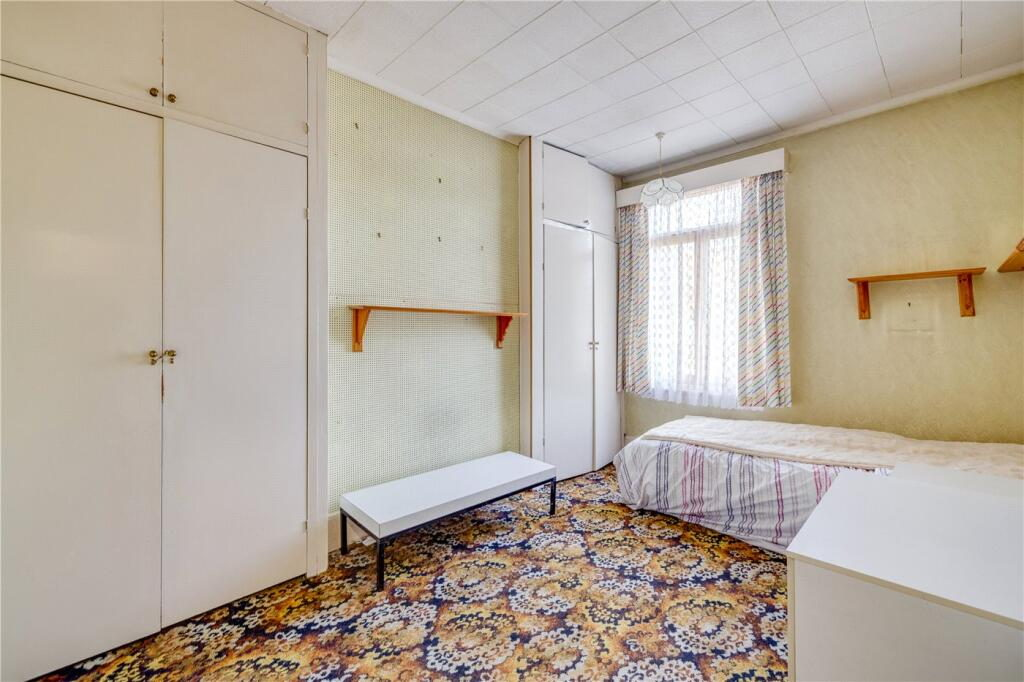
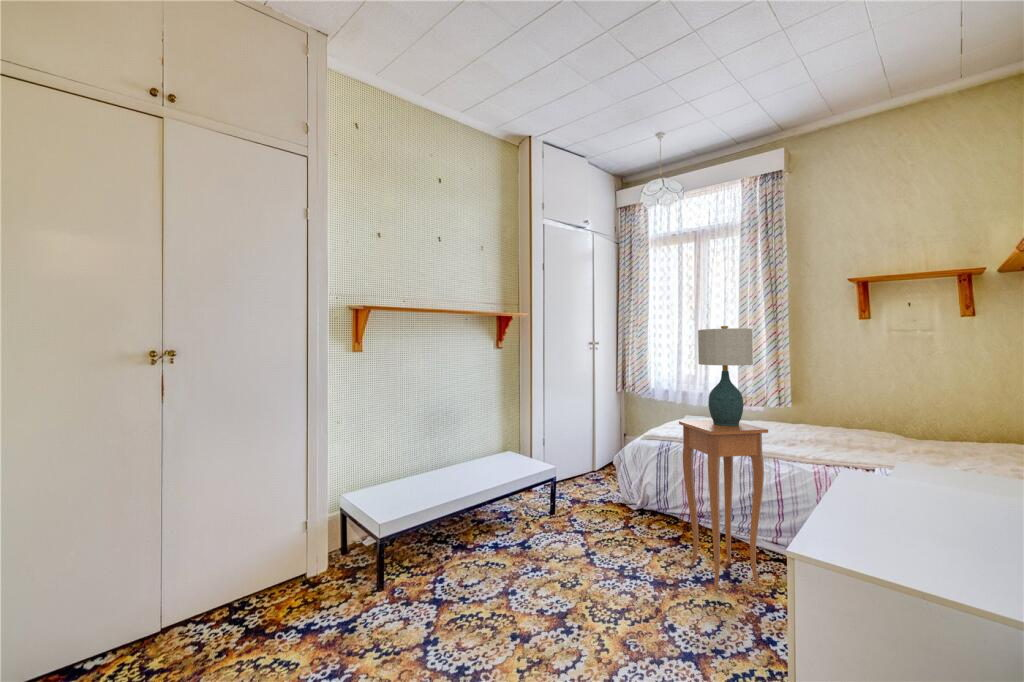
+ side table (725, 500)
+ table lamp (725, 374)
